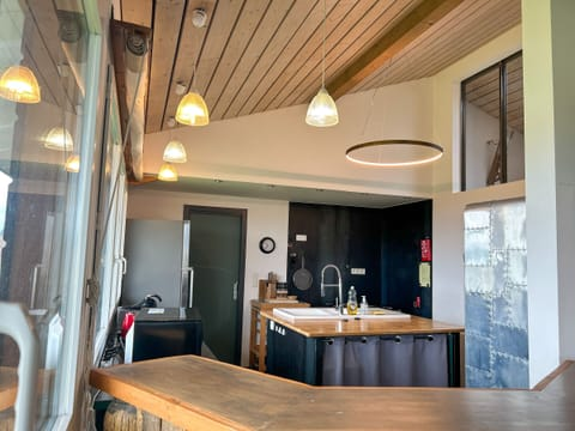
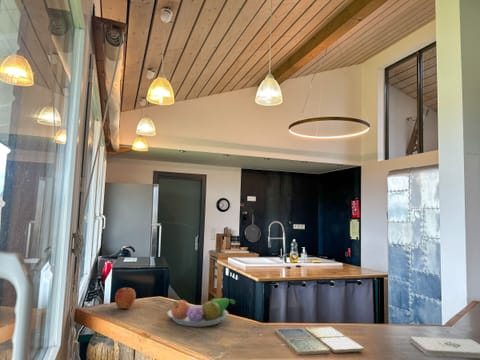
+ fruit bowl (200, 306)
+ apple (125, 297)
+ notepad (450, 347)
+ drink coaster (316, 338)
